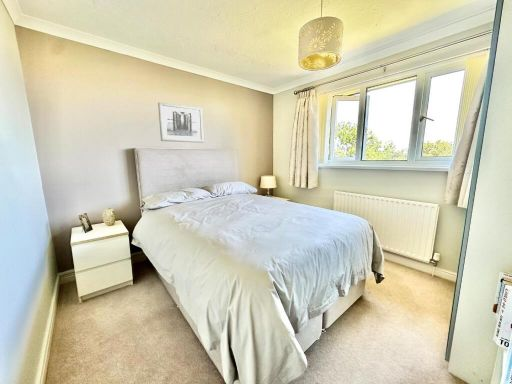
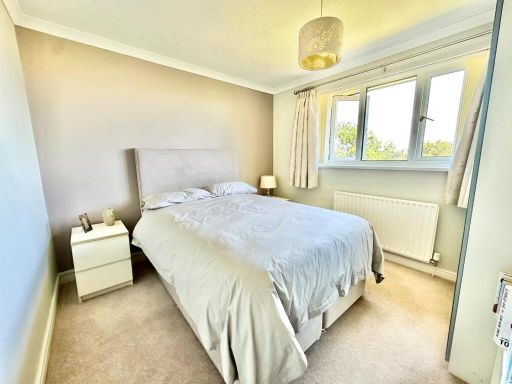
- wall art (182, 123)
